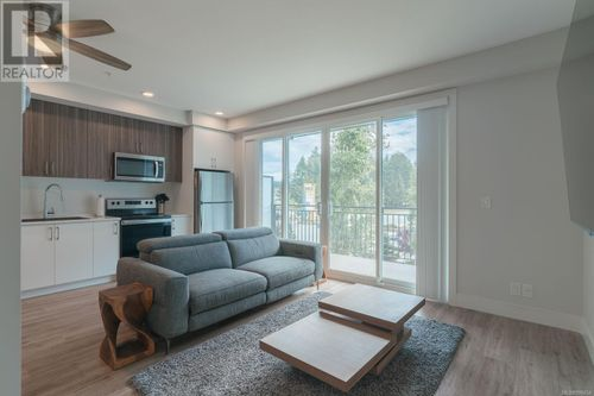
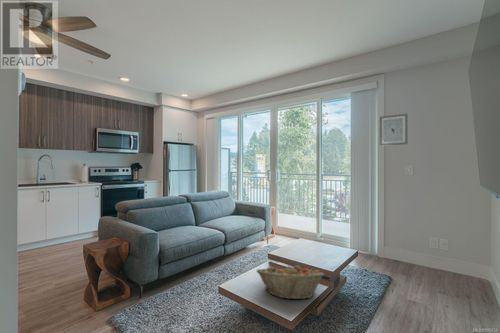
+ fruit basket (289, 277)
+ wall art (393, 130)
